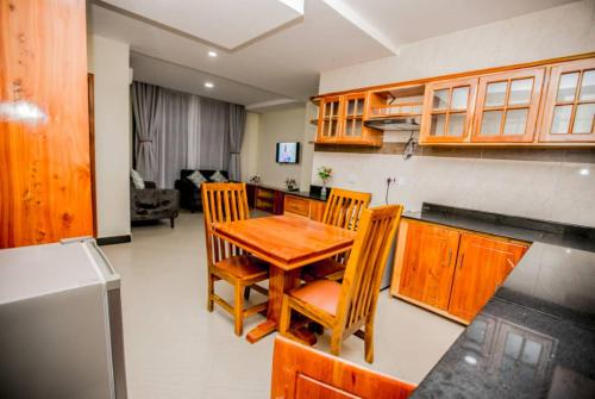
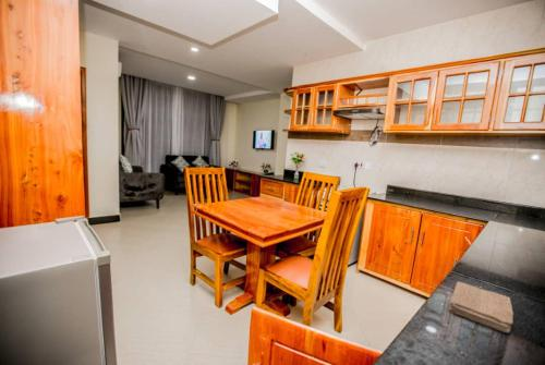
+ washcloth (480, 302)
